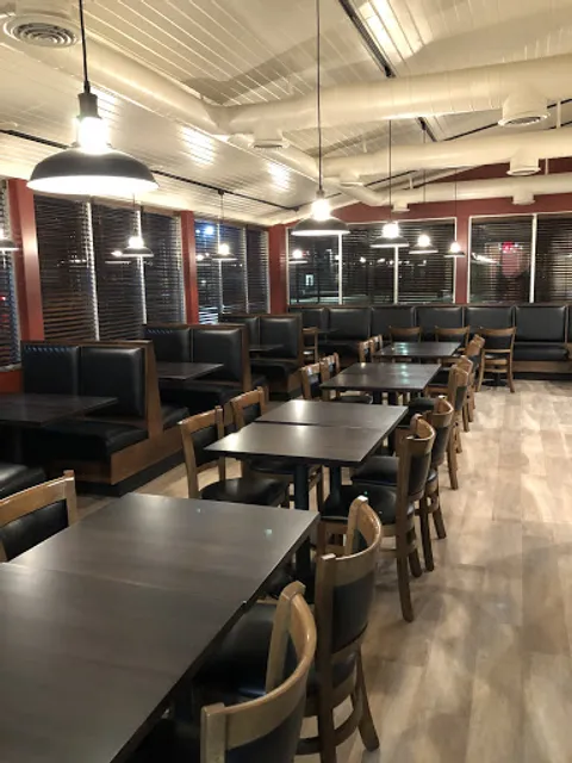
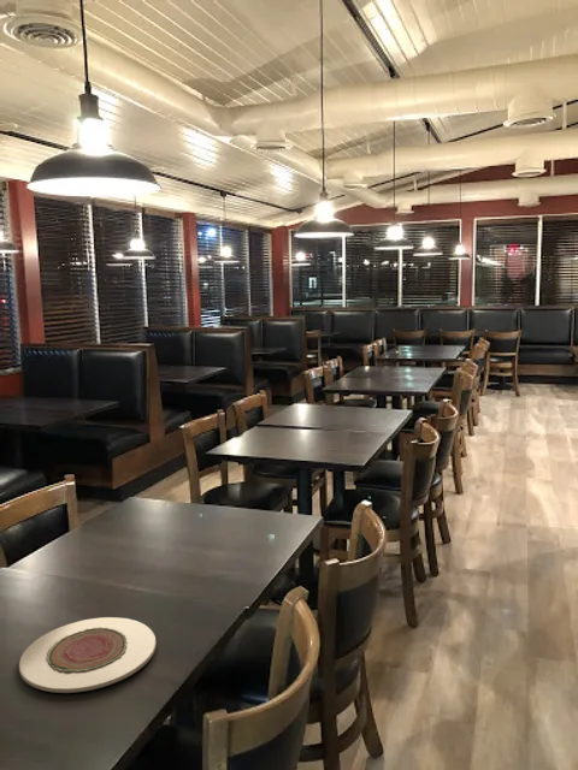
+ plate (89, 650)
